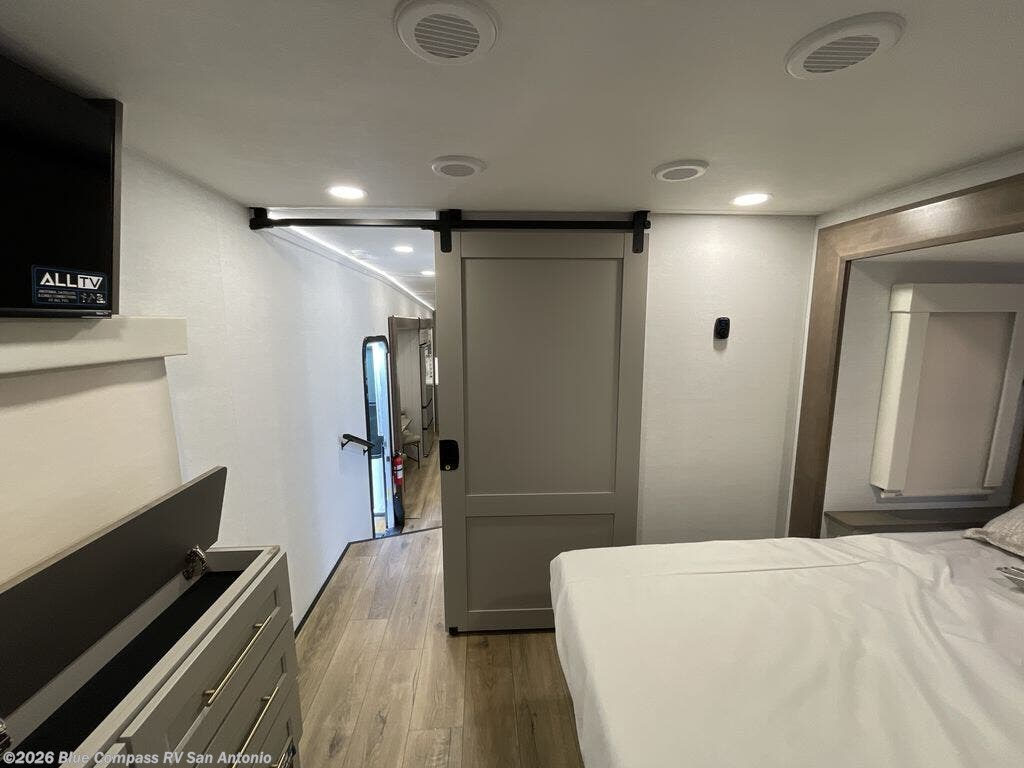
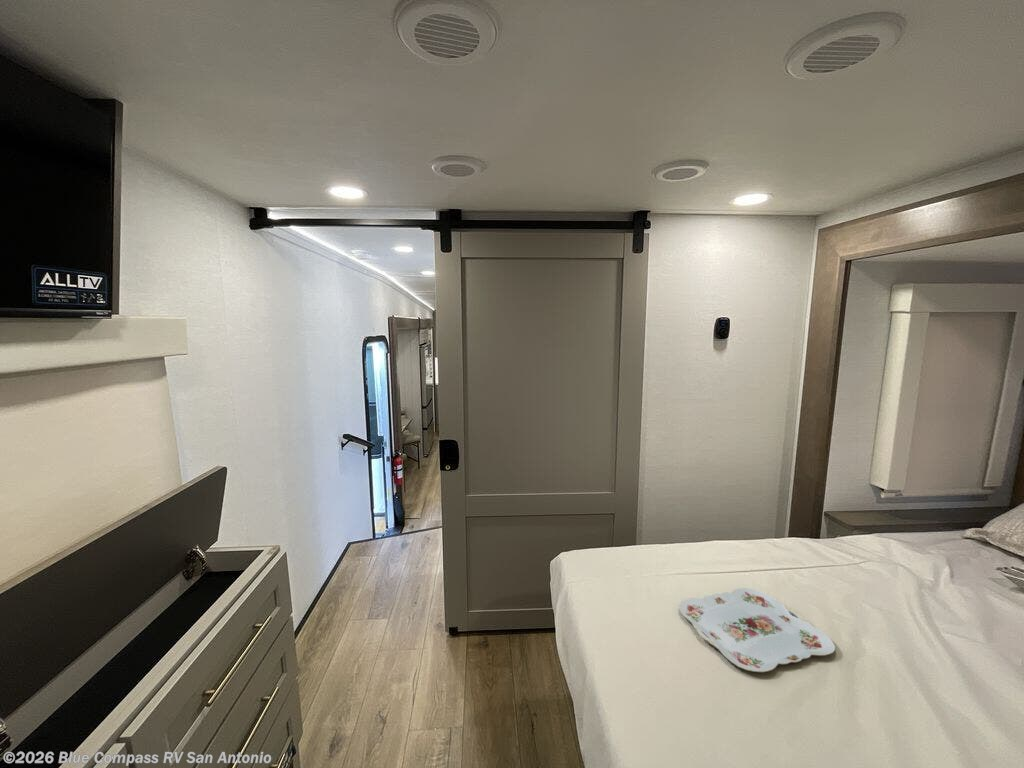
+ serving tray (751, 625)
